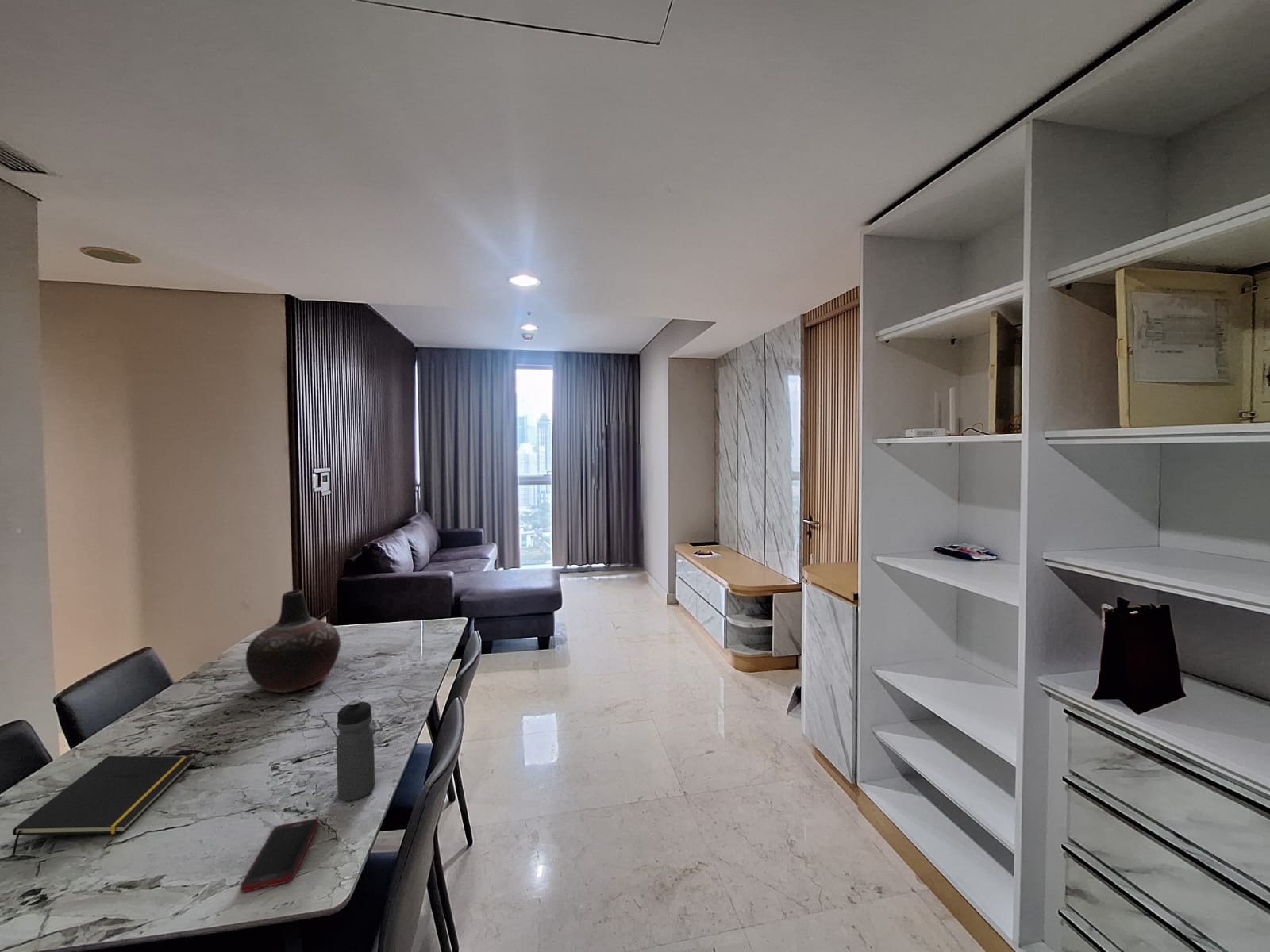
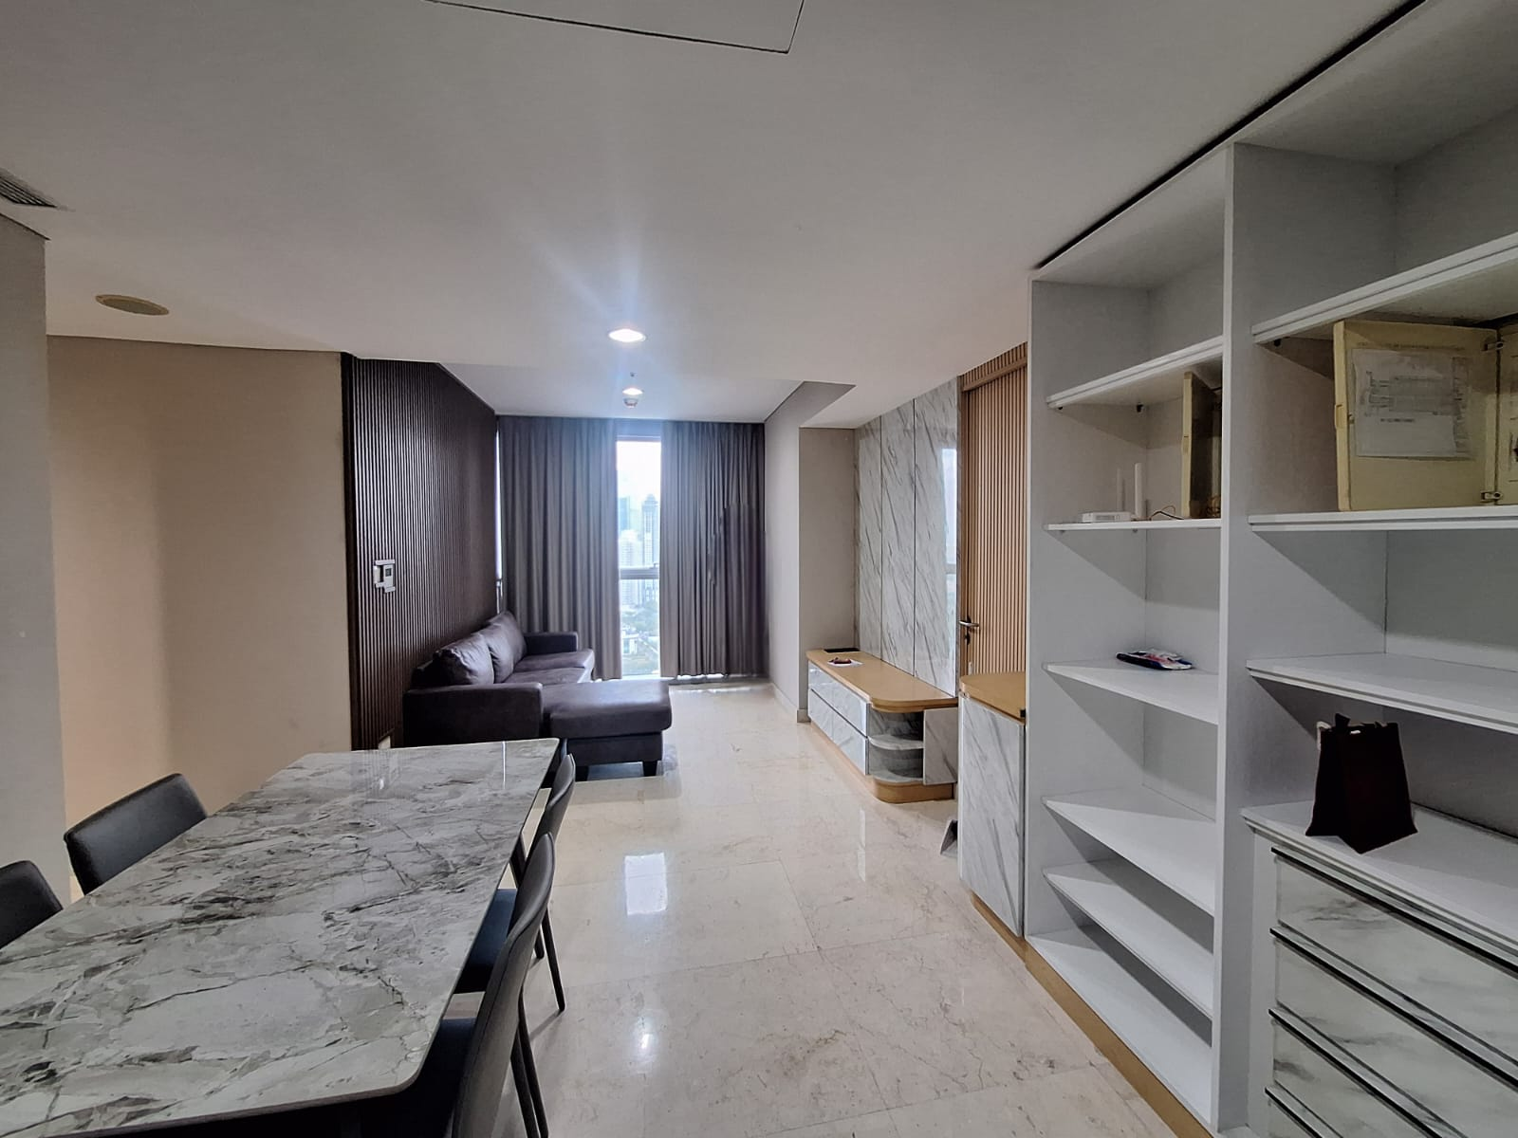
- cell phone (283, 852)
- water bottle (355, 746)
- notepad (114, 791)
- vase (294, 637)
